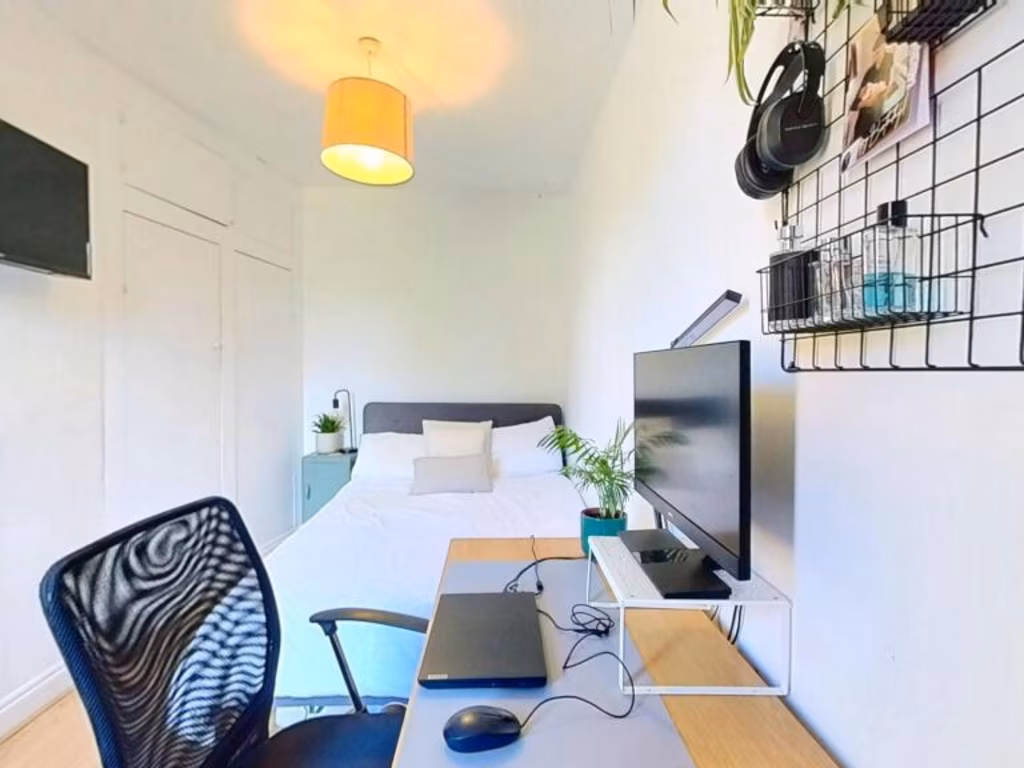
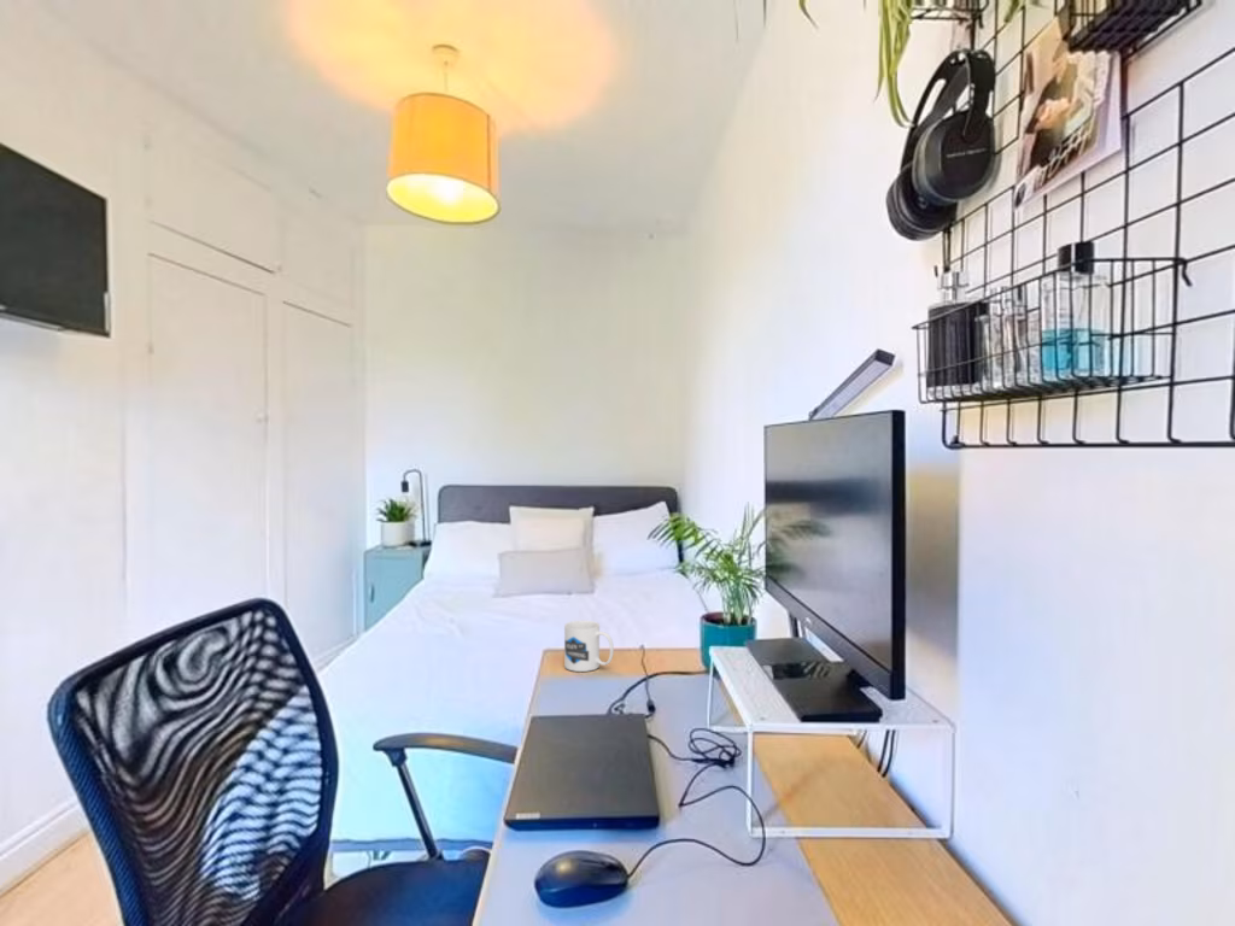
+ mug (586, 646)
